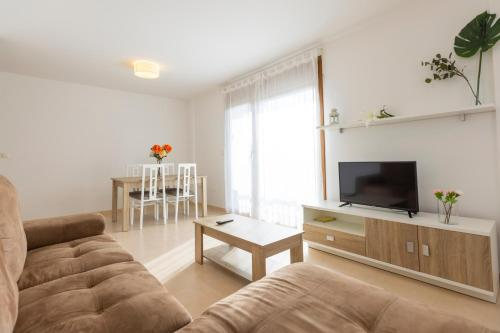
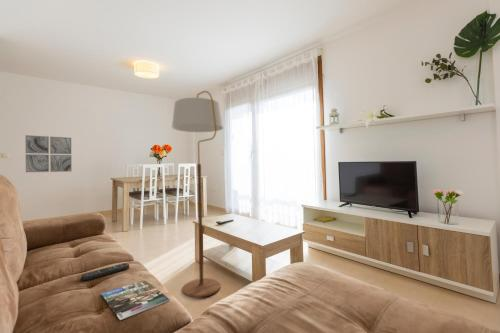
+ floor lamp (200, 190)
+ magazine (134, 296)
+ wall art (50, 153)
+ remote control (106, 270)
